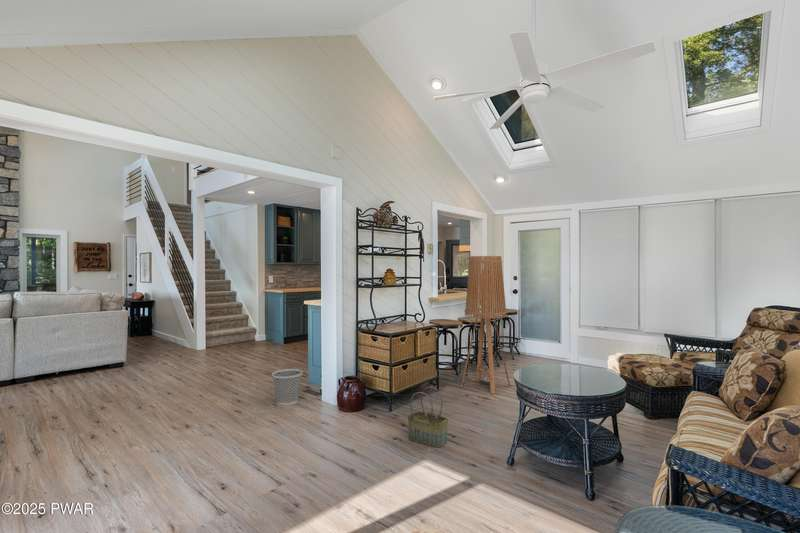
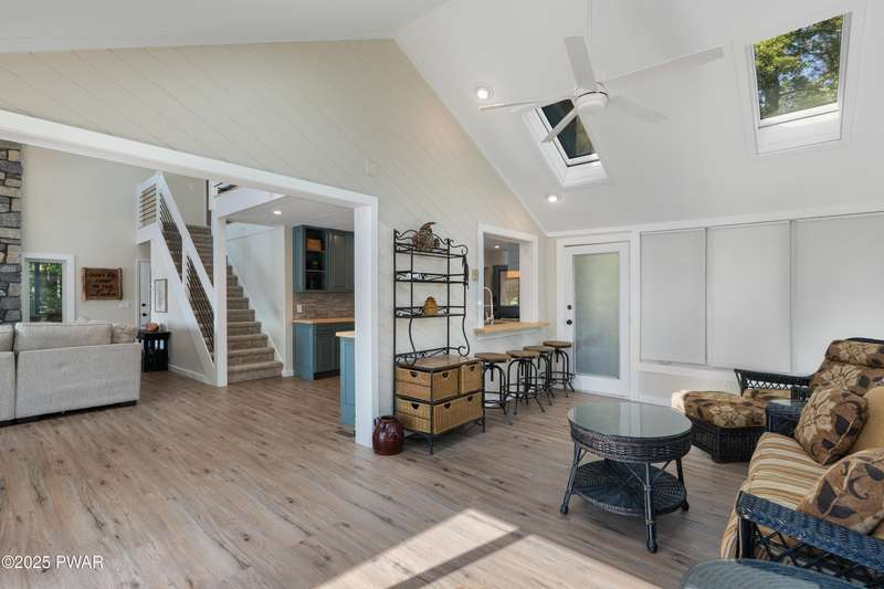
- wastebasket (287, 387)
- basket (427, 414)
- floor lamp (486, 321)
